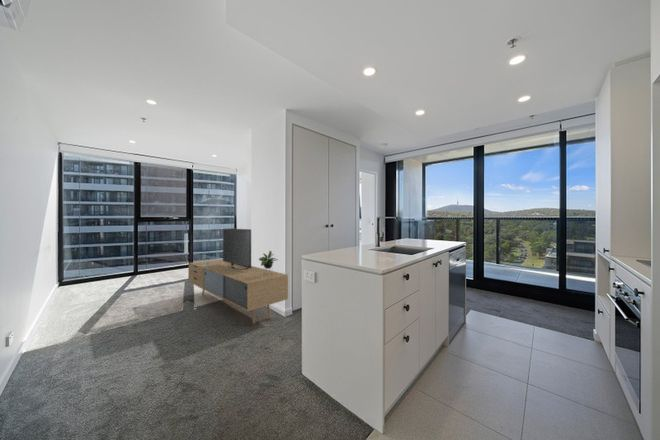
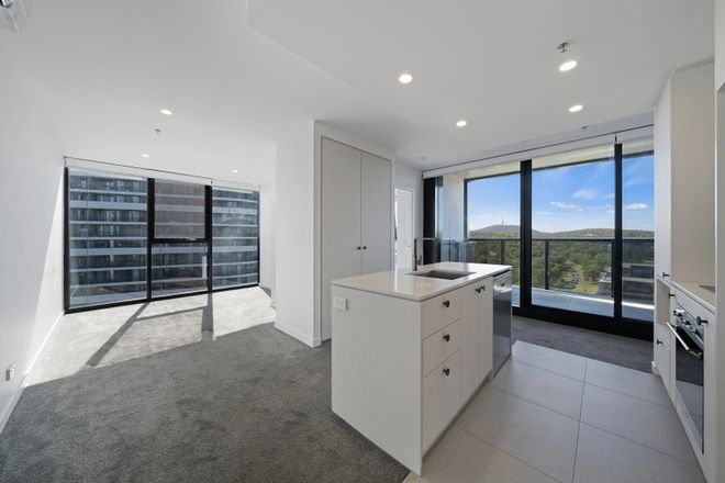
- media console (233, 266)
